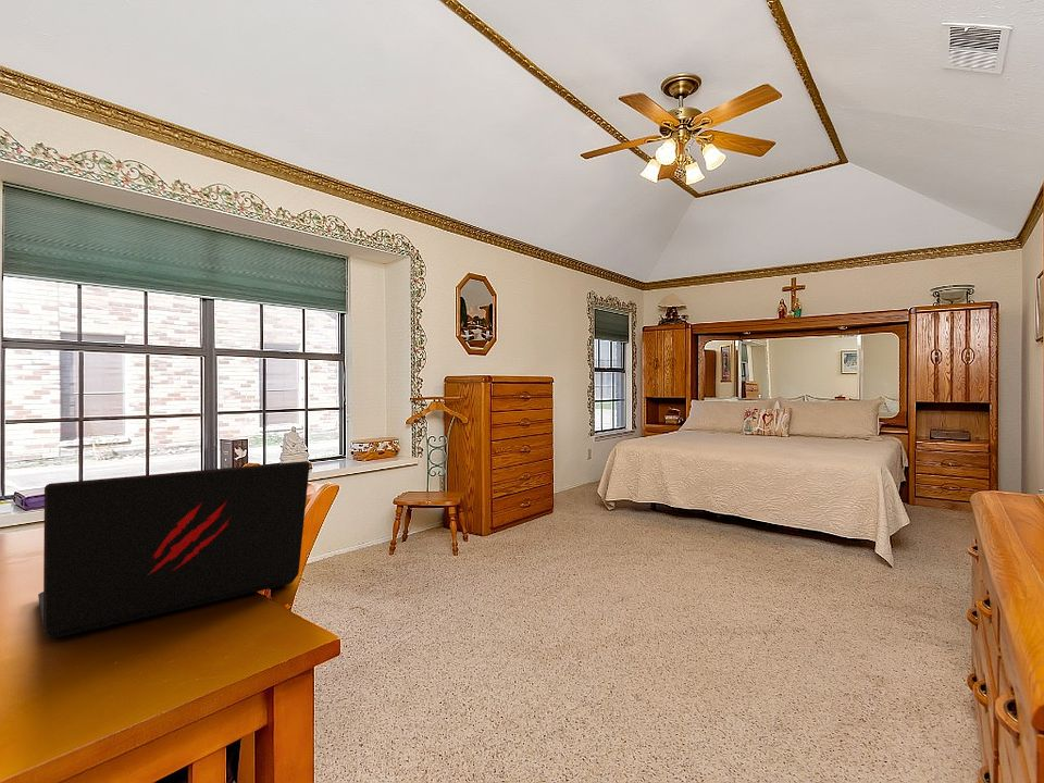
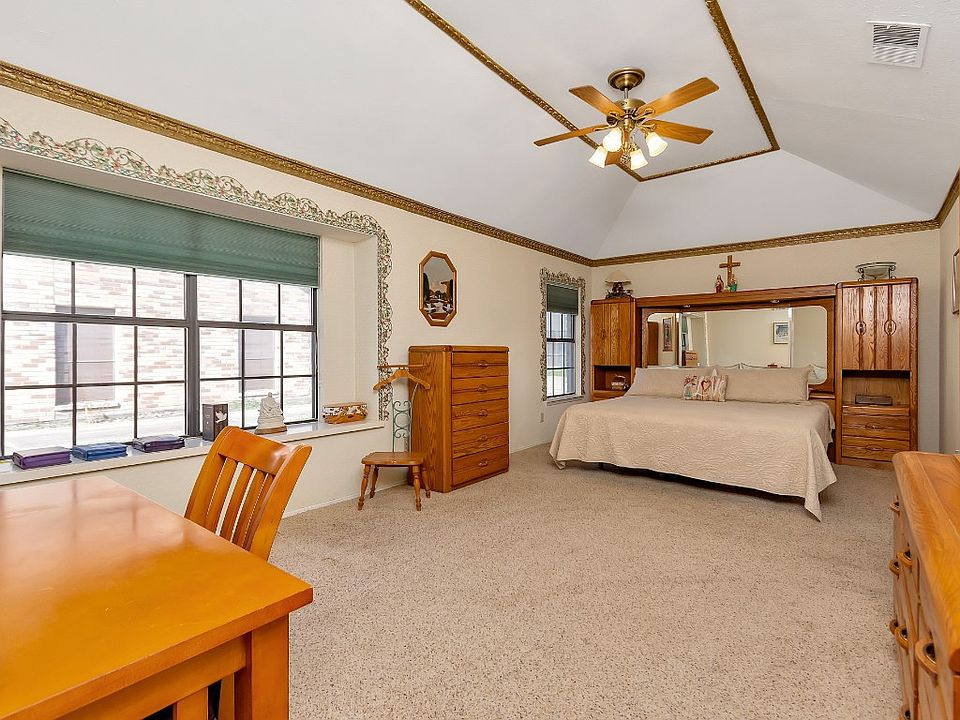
- laptop (176, 529)
